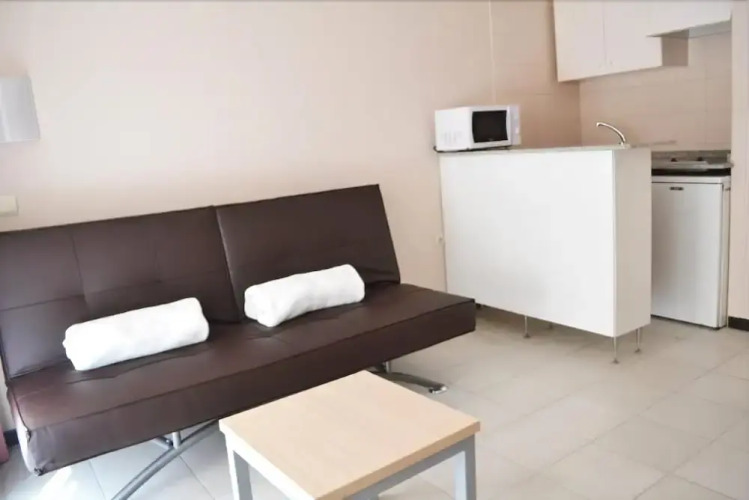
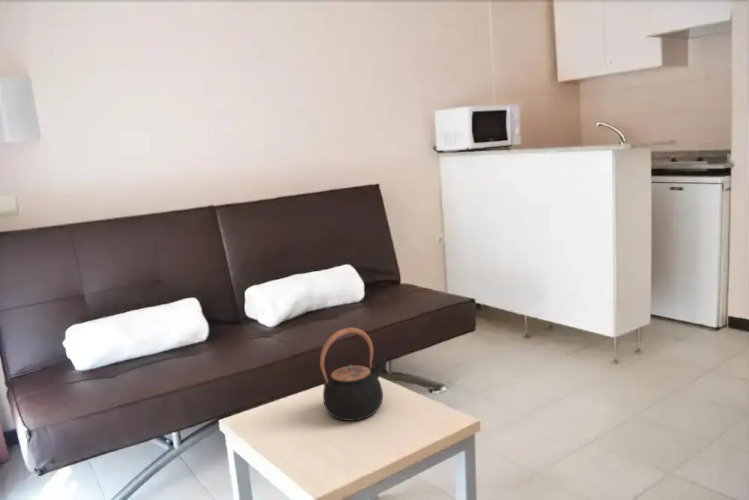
+ teapot (355, 368)
